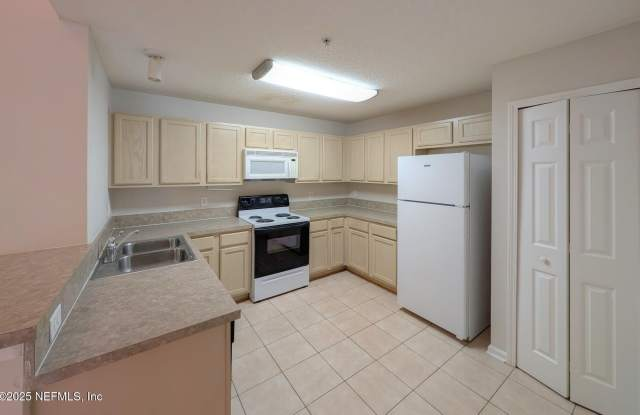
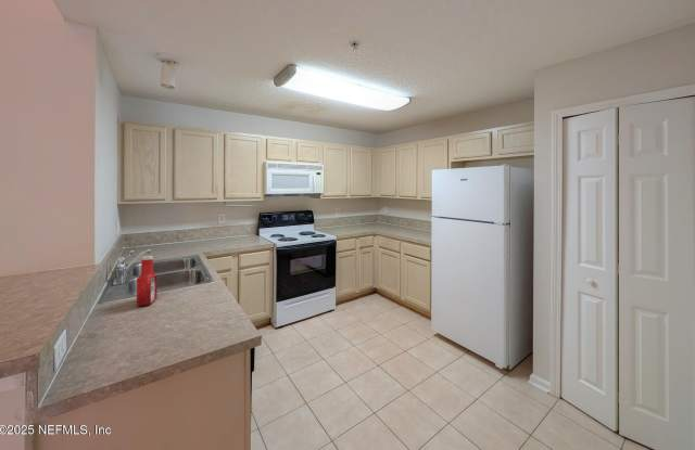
+ soap bottle (147, 279)
